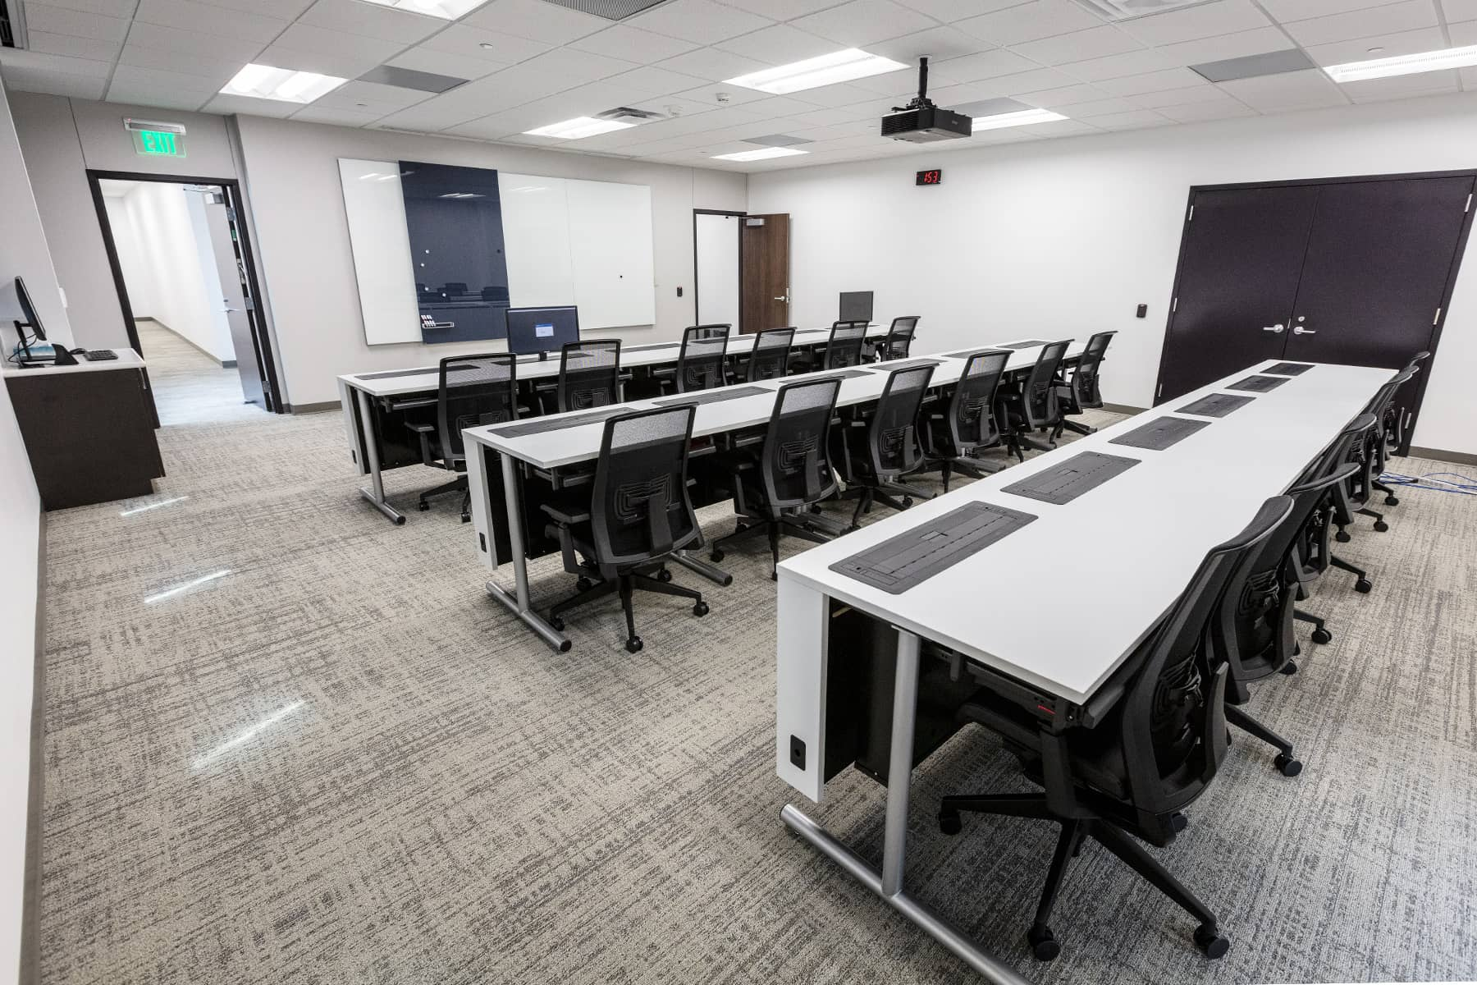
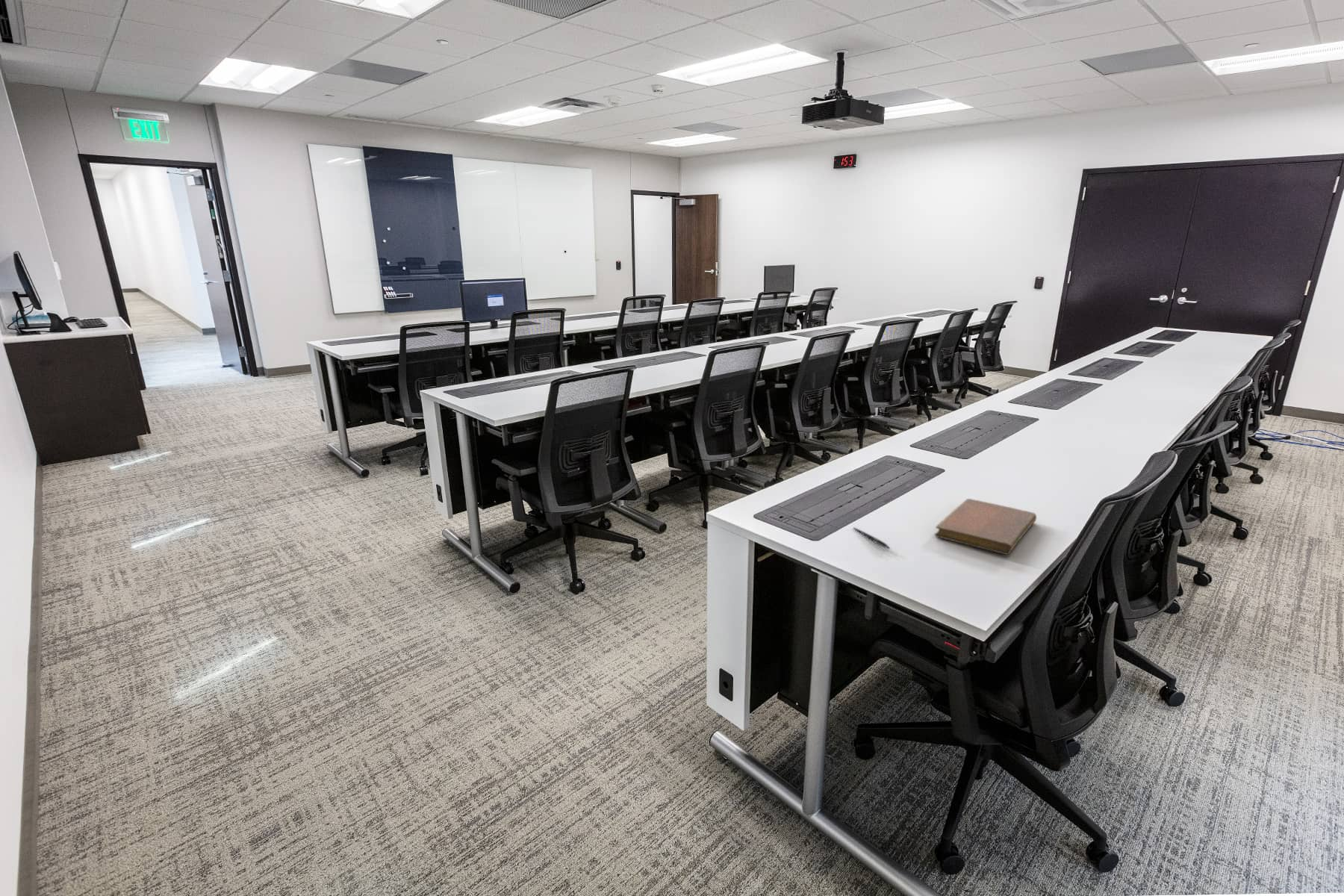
+ notebook (986, 524)
+ pen (871, 537)
